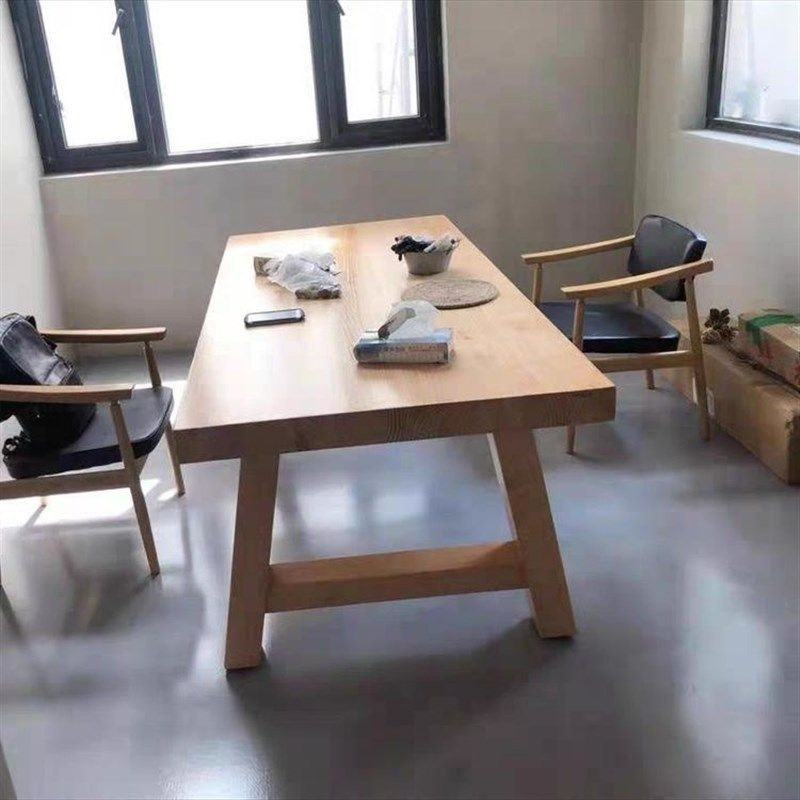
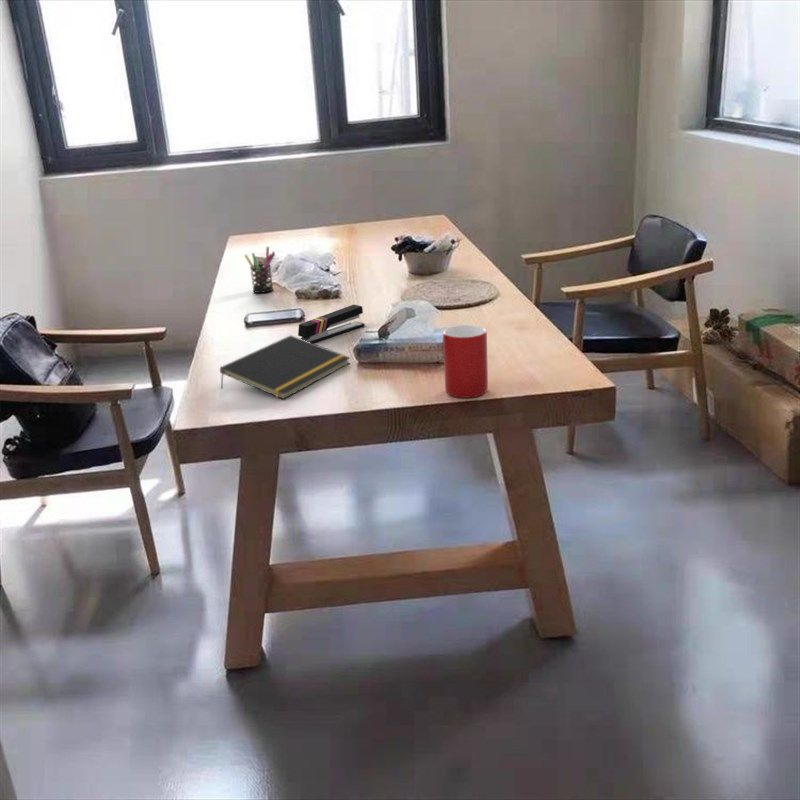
+ pen holder (260, 269)
+ stapler (331, 323)
+ notepad (287, 365)
+ cup (463, 358)
